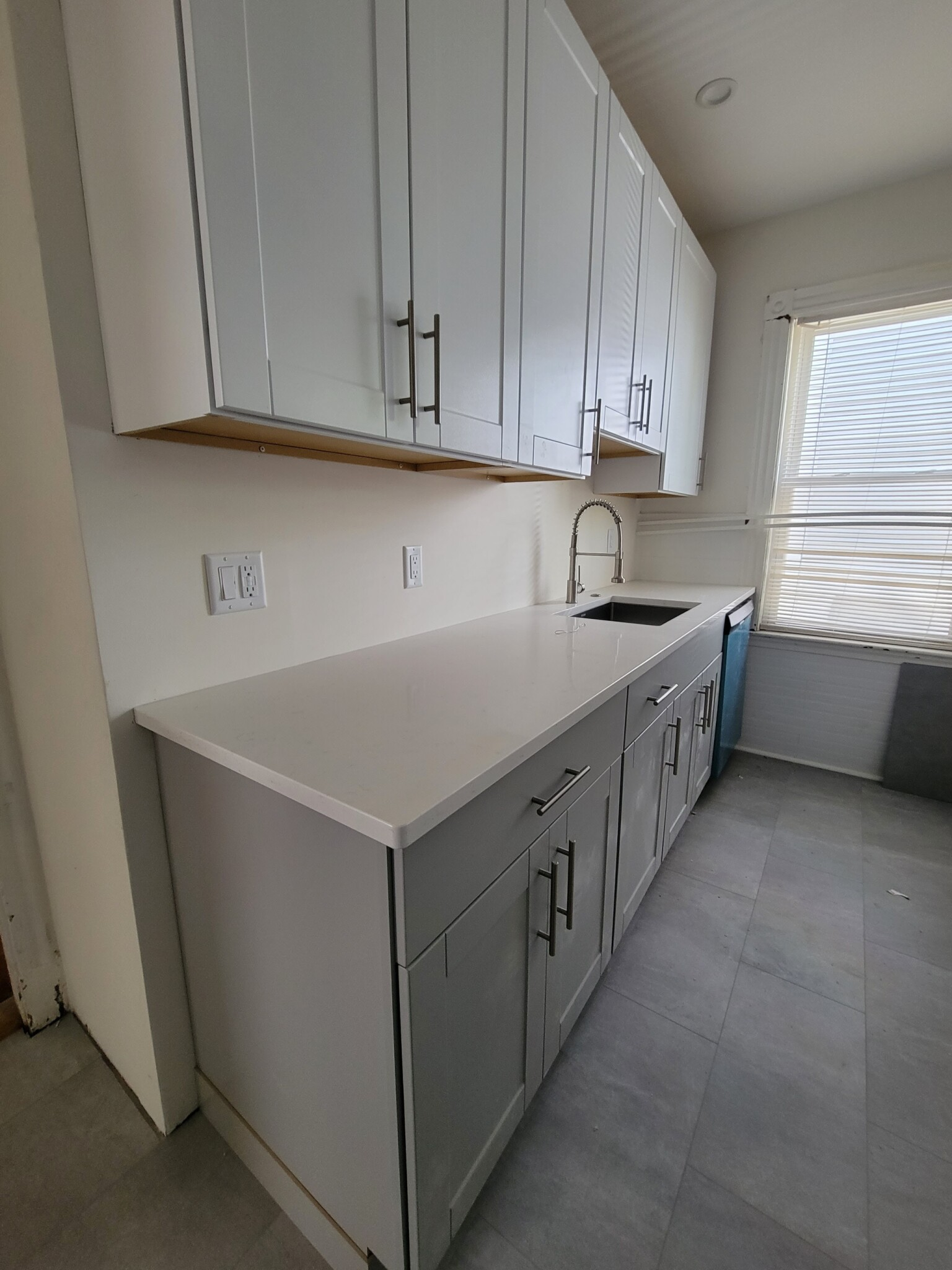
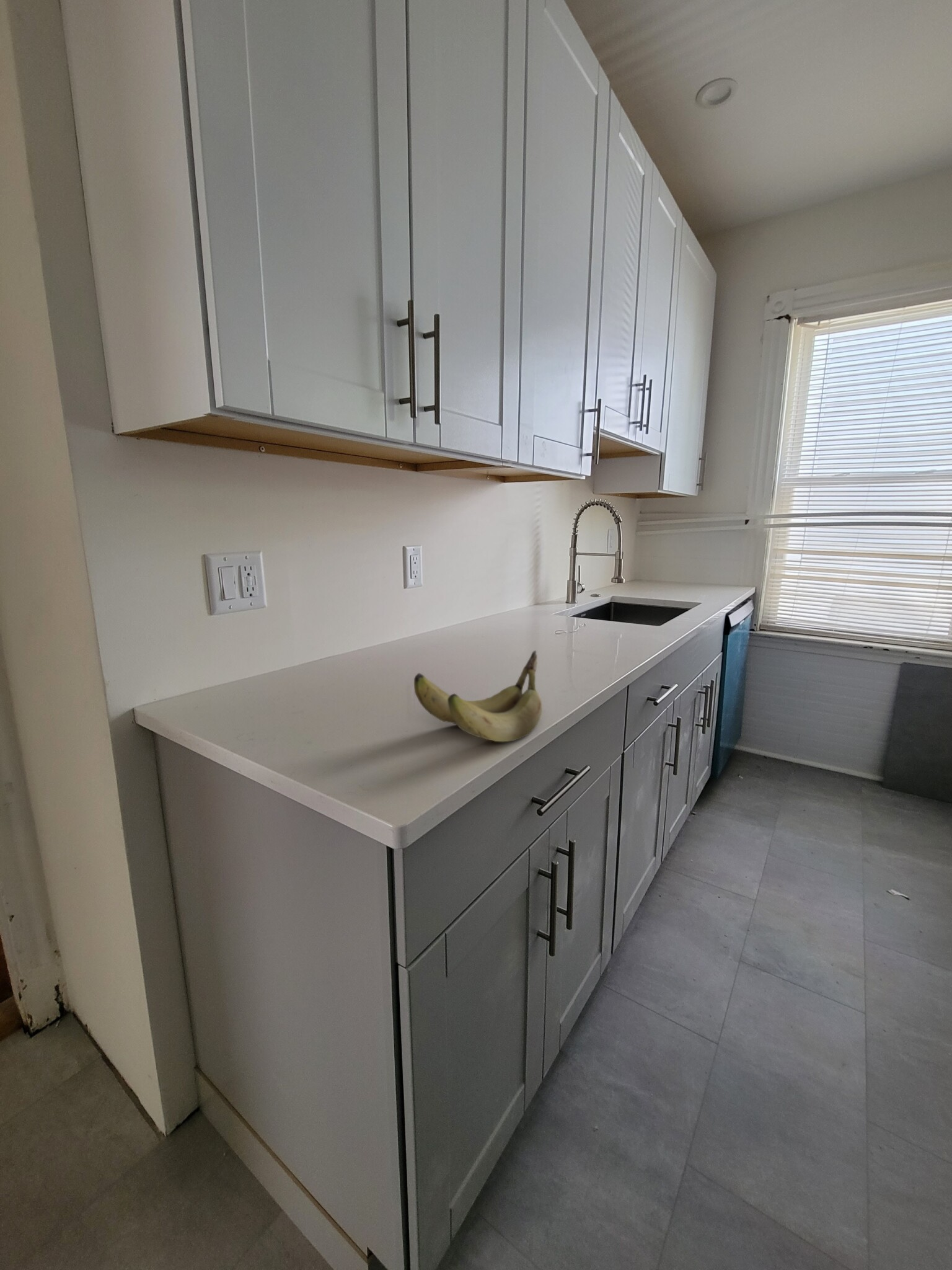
+ banana (478, 700)
